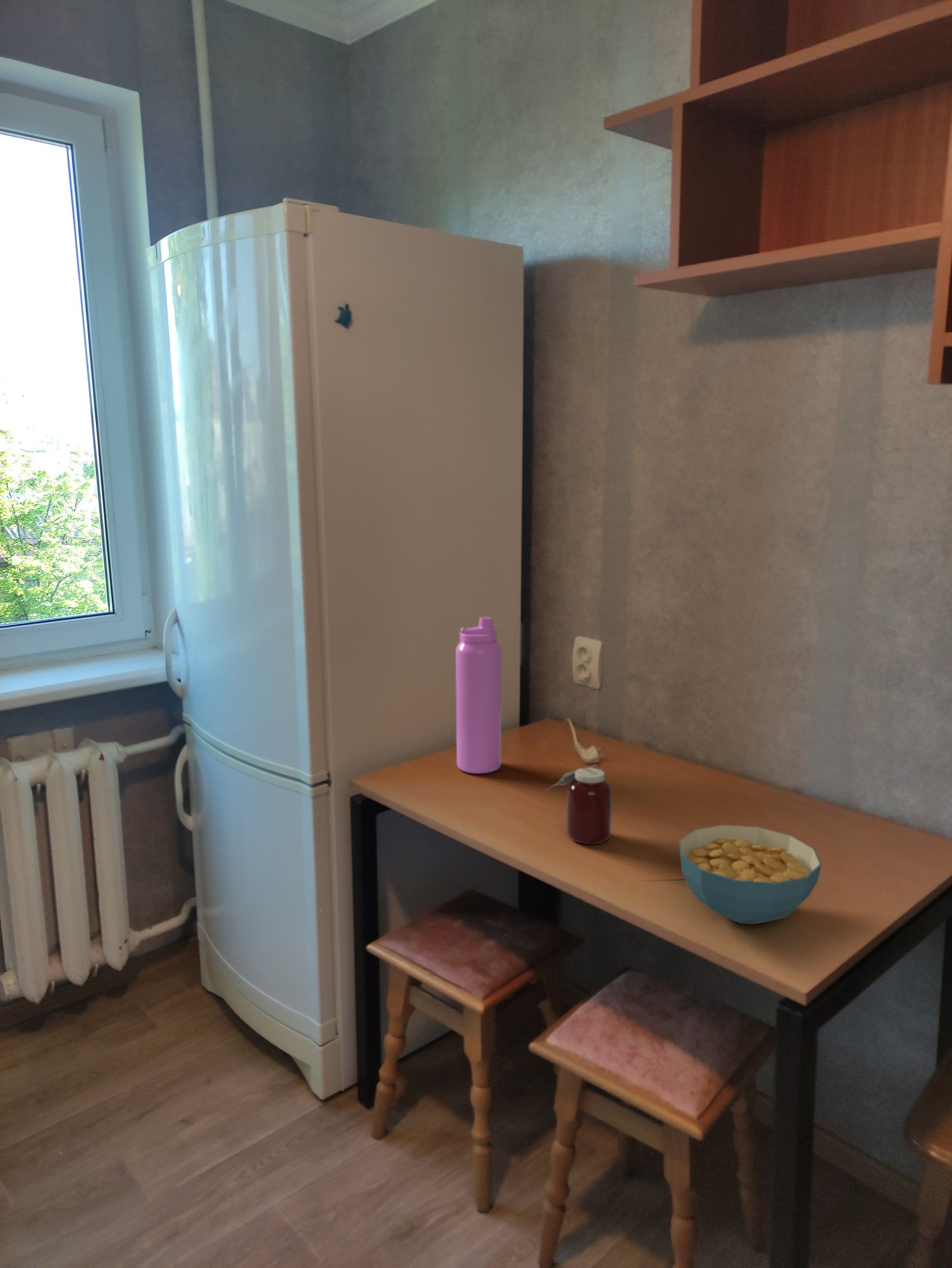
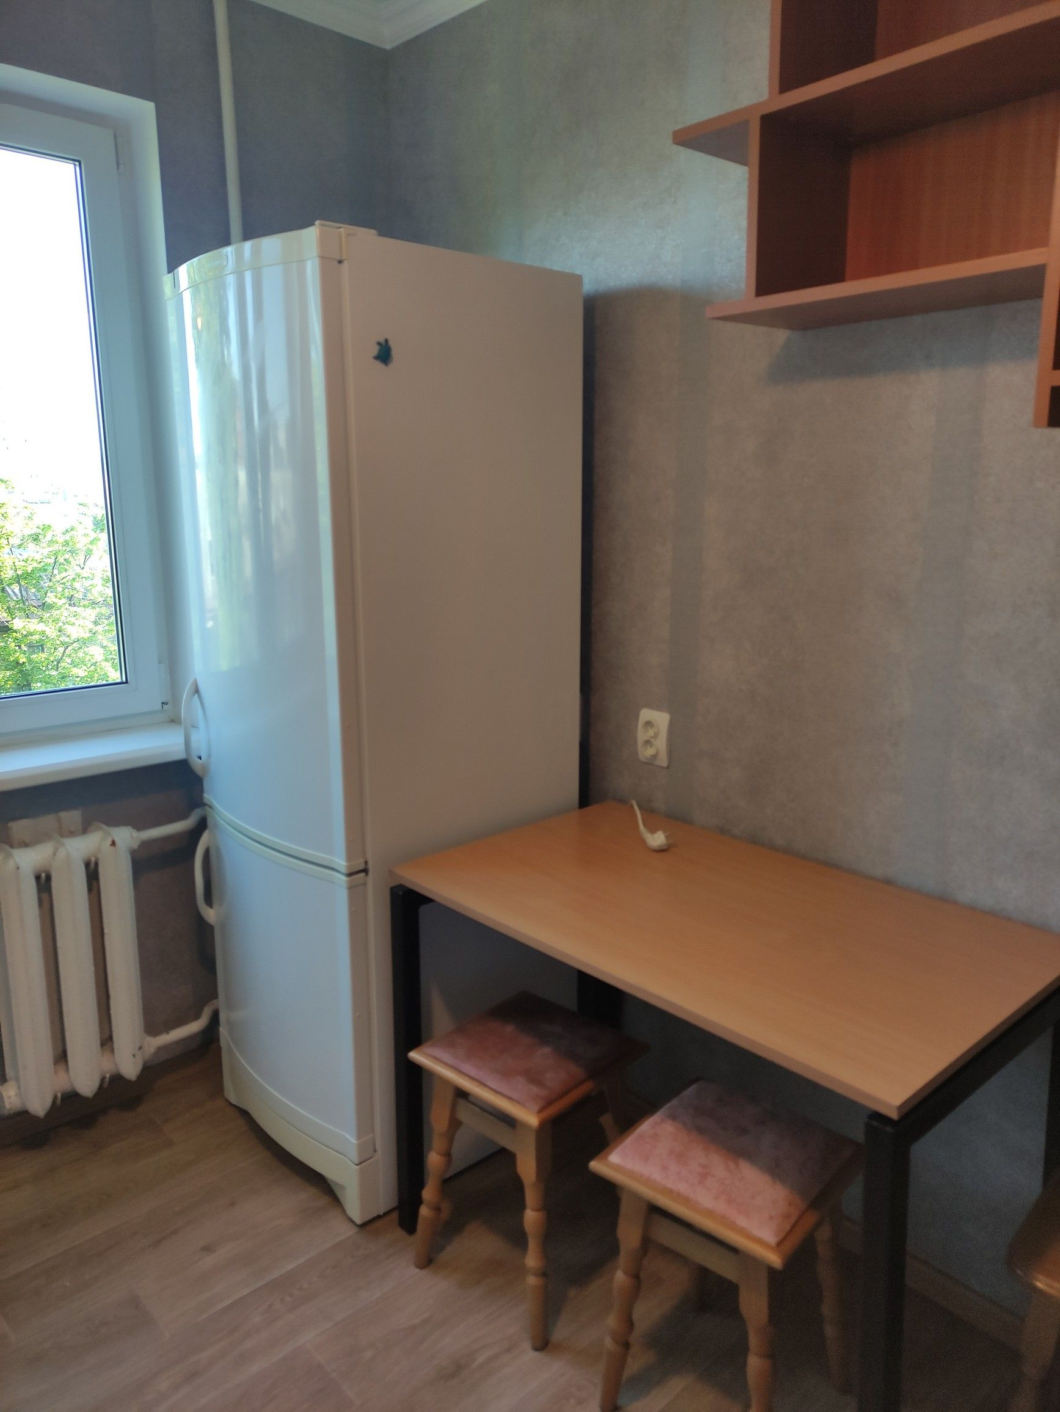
- water bottle (478, 693)
- jar (583, 801)
- cereal bowl (746, 883)
